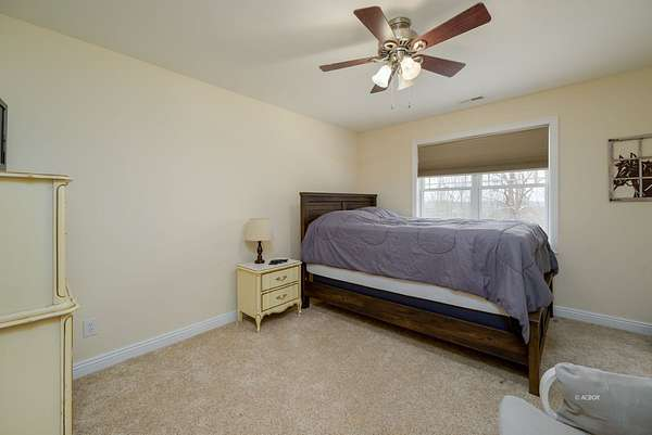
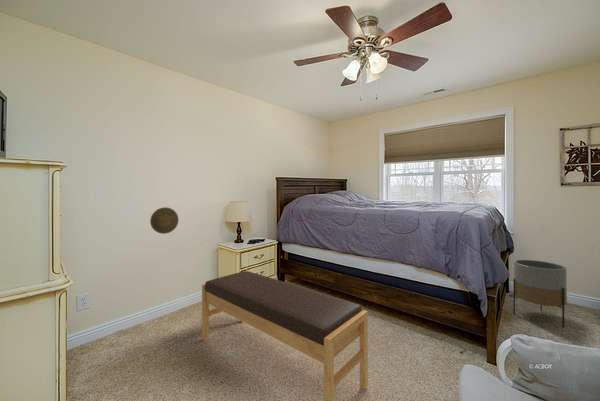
+ decorative plate (165, 220)
+ planter (539, 290)
+ bench (273, 325)
